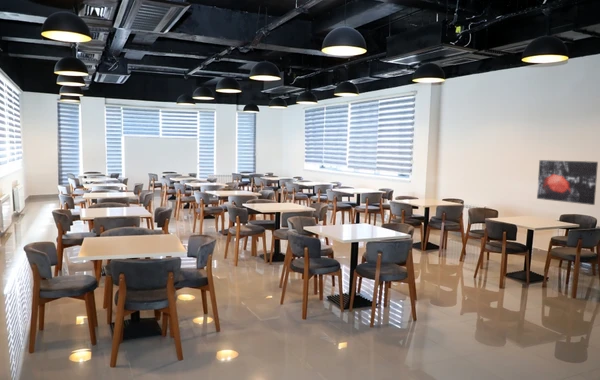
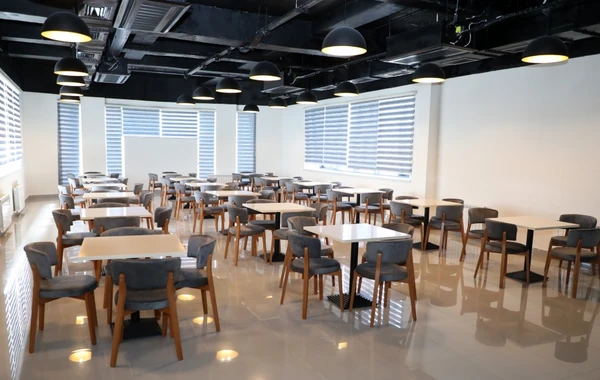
- wall art (565, 181)
